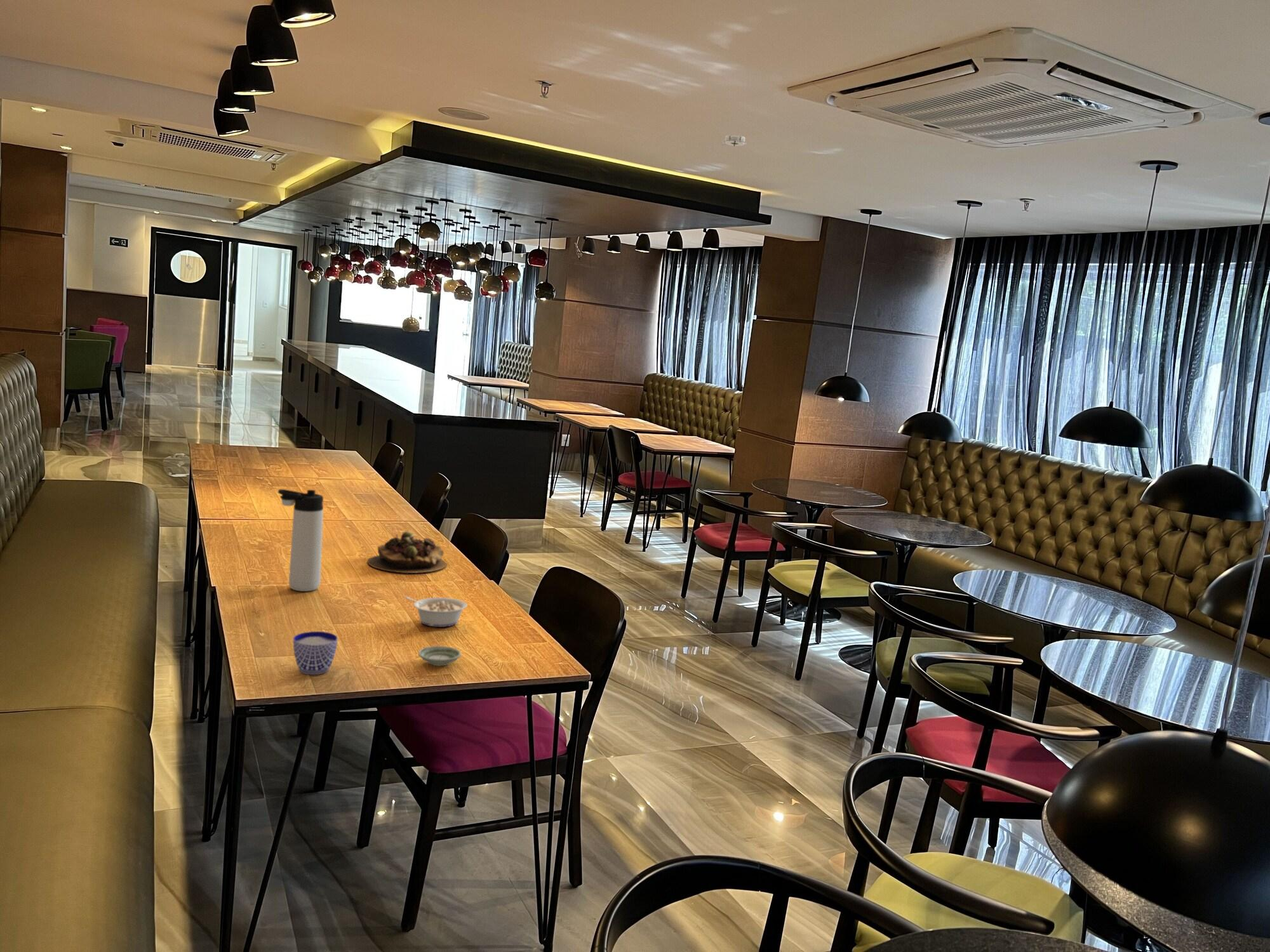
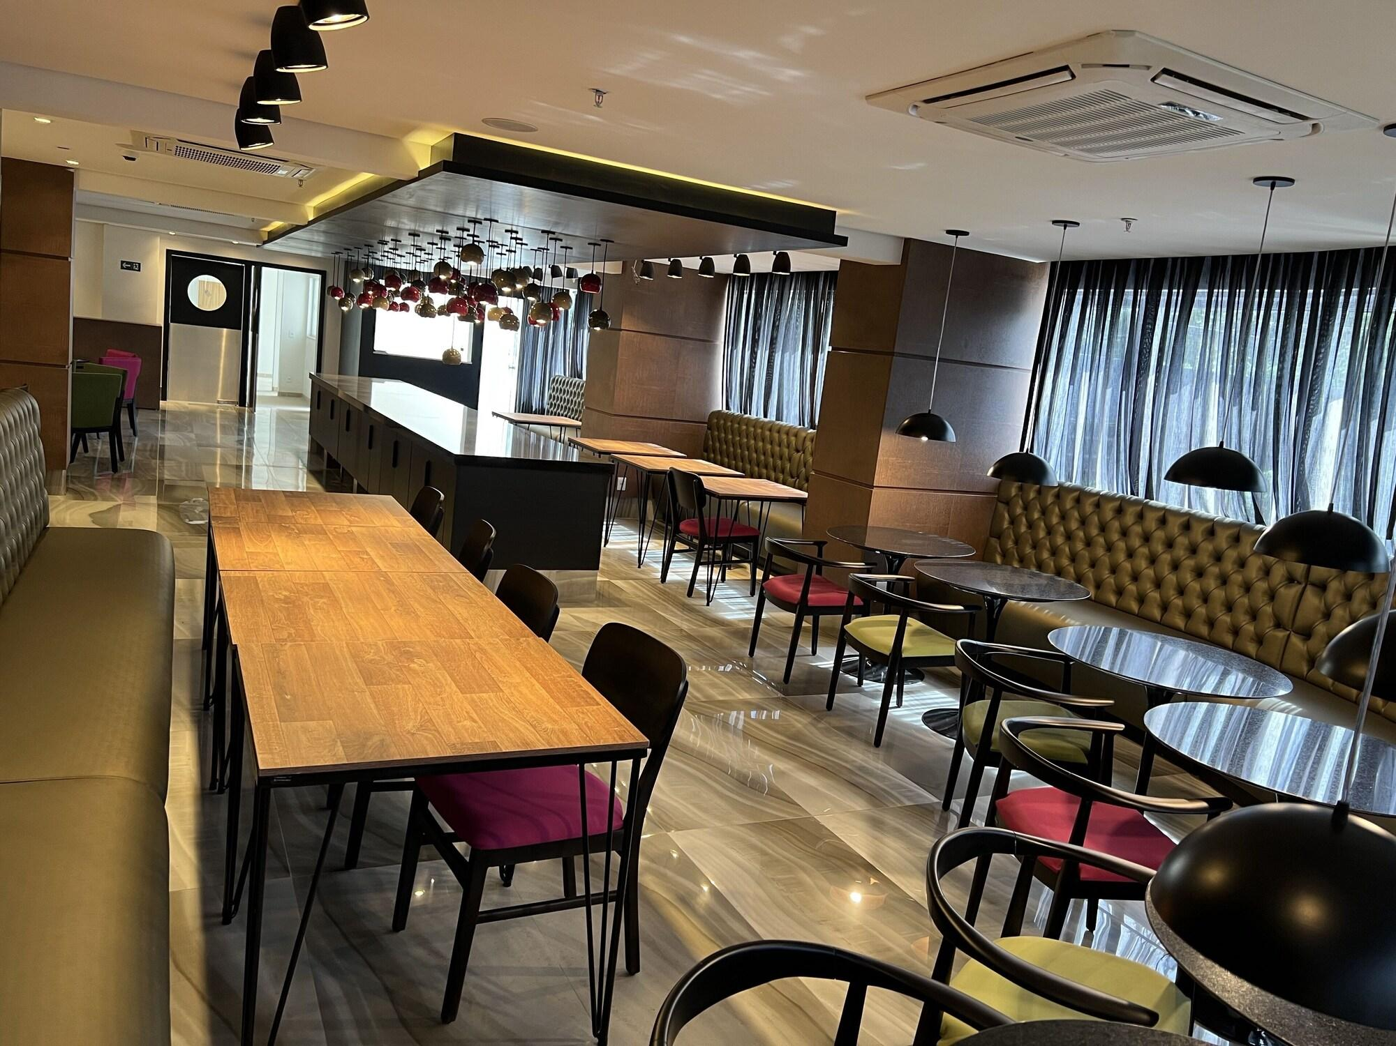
- cup (314, 651)
- smoke detector (734, 140)
- legume (438, 611)
- thermos bottle (299, 539)
- saucer (439, 657)
- succulent plant (408, 550)
